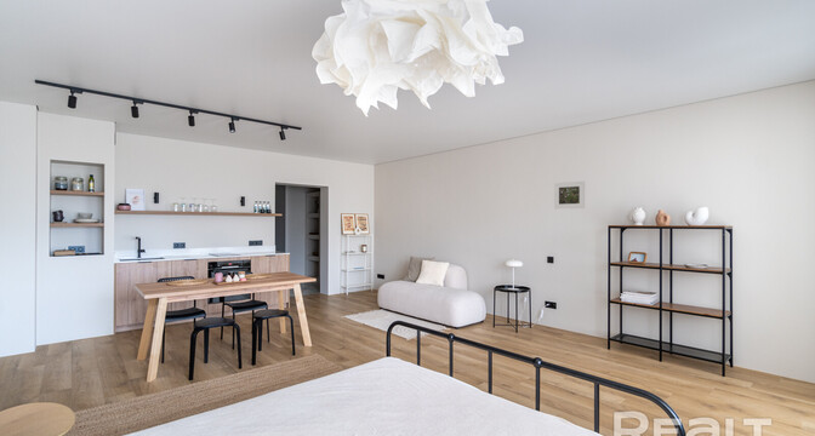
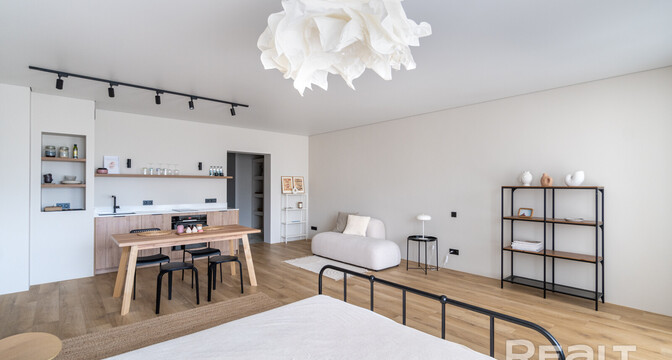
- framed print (569, 195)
